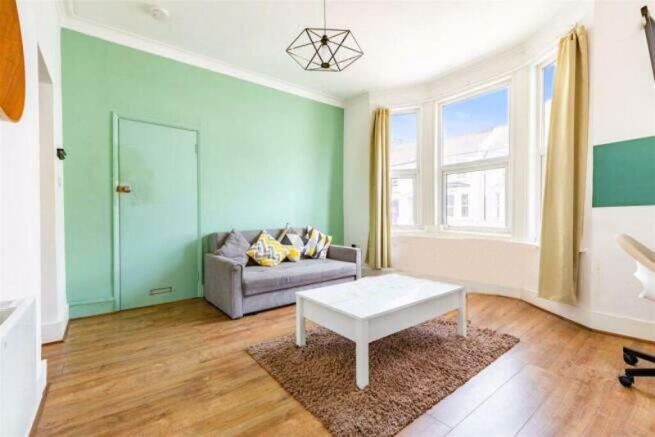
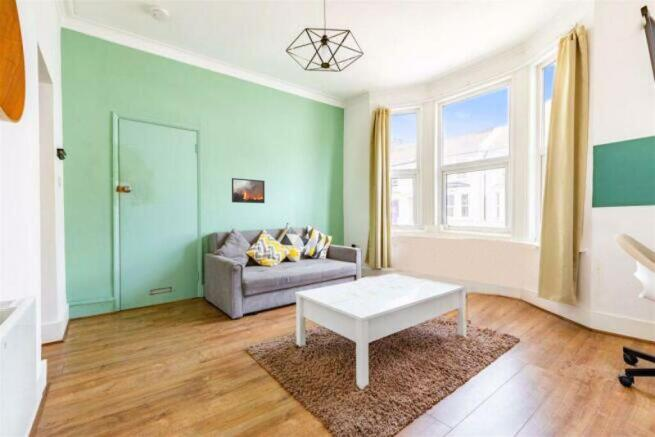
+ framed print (248, 191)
